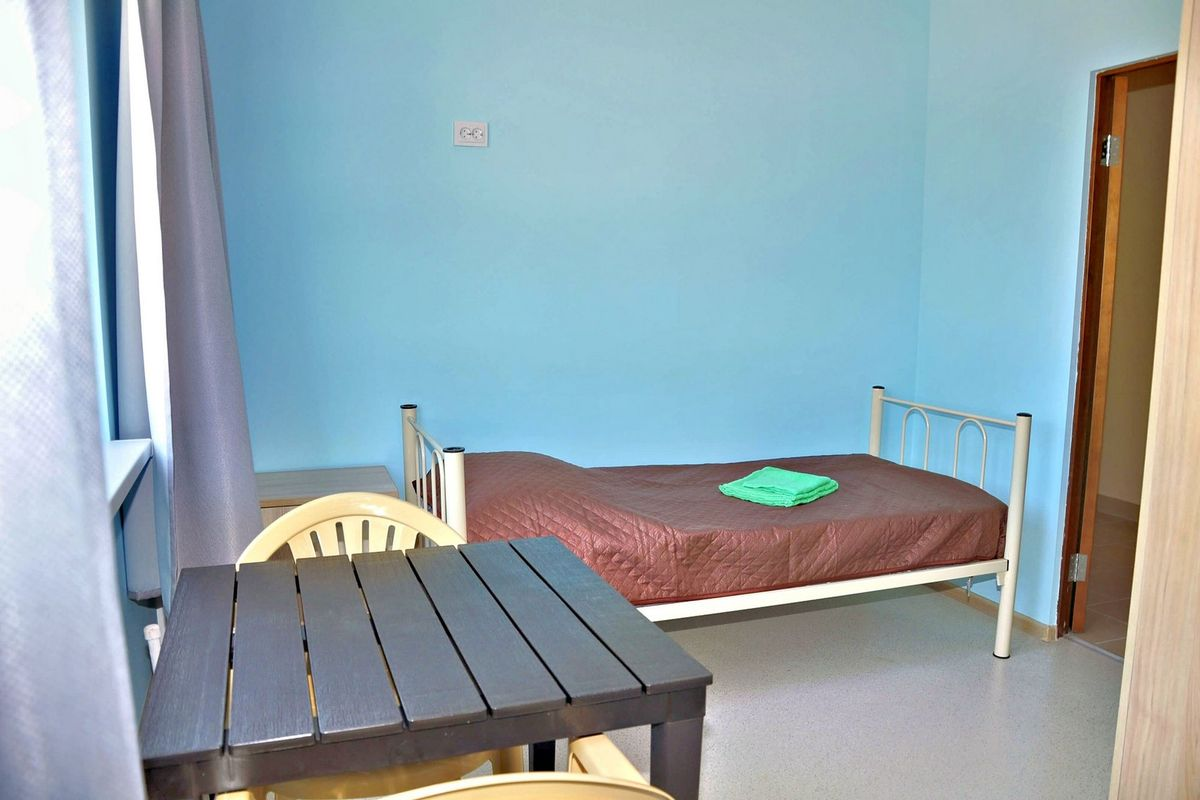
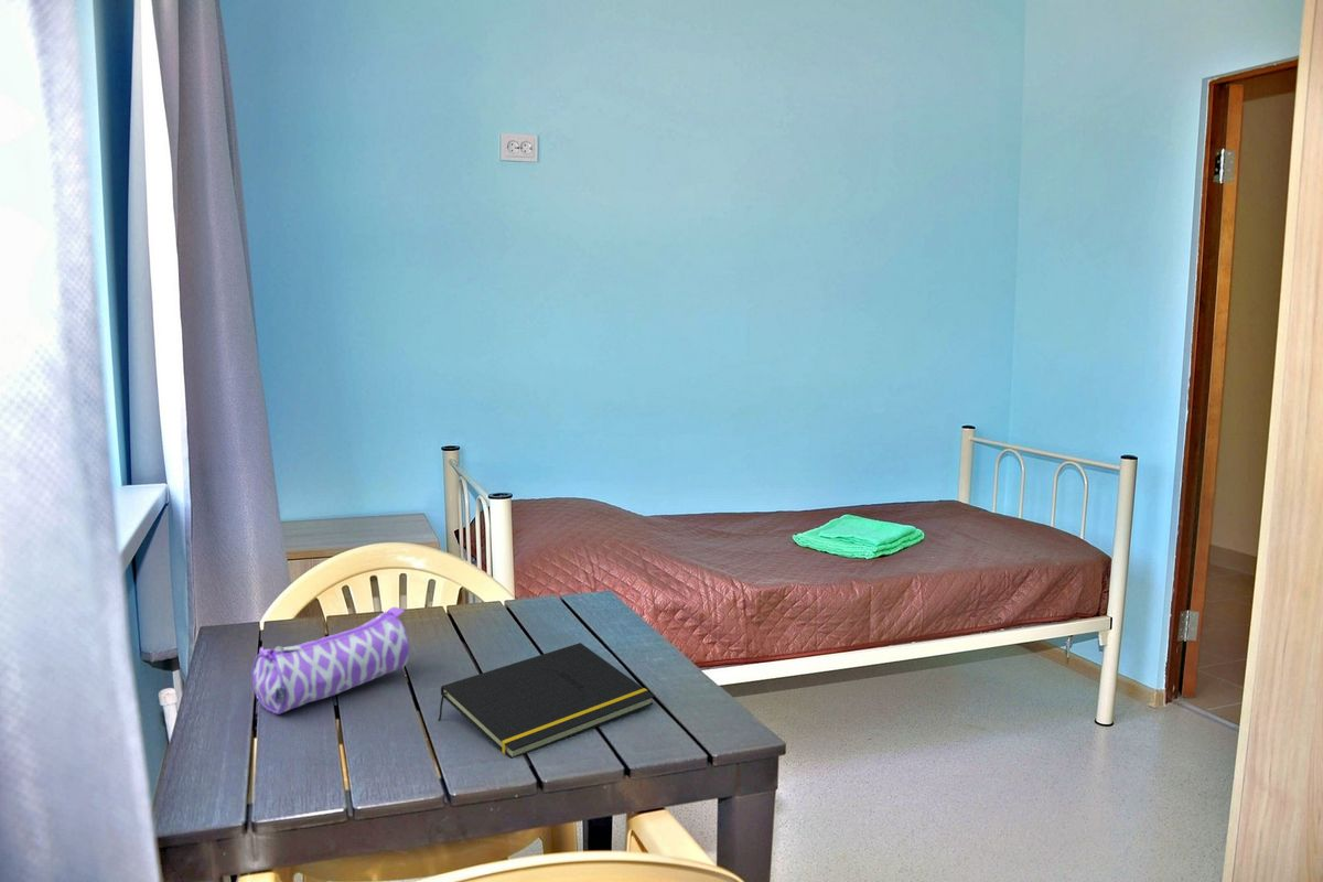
+ pencil case (332, 658)
+ notepad (549, 695)
